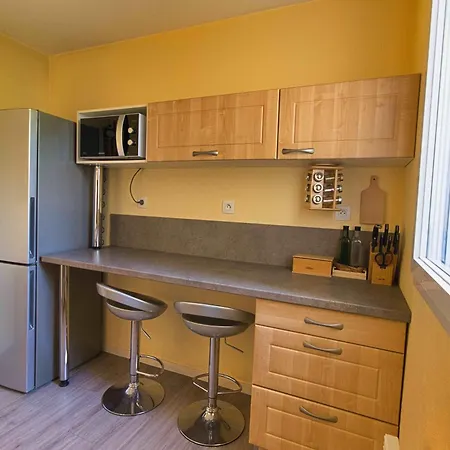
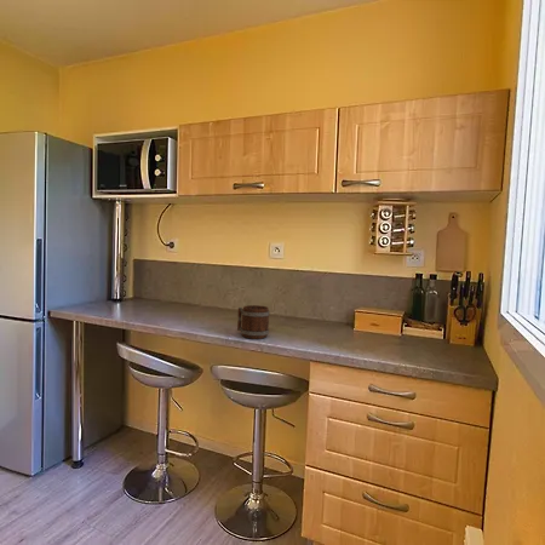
+ mug (252, 321)
